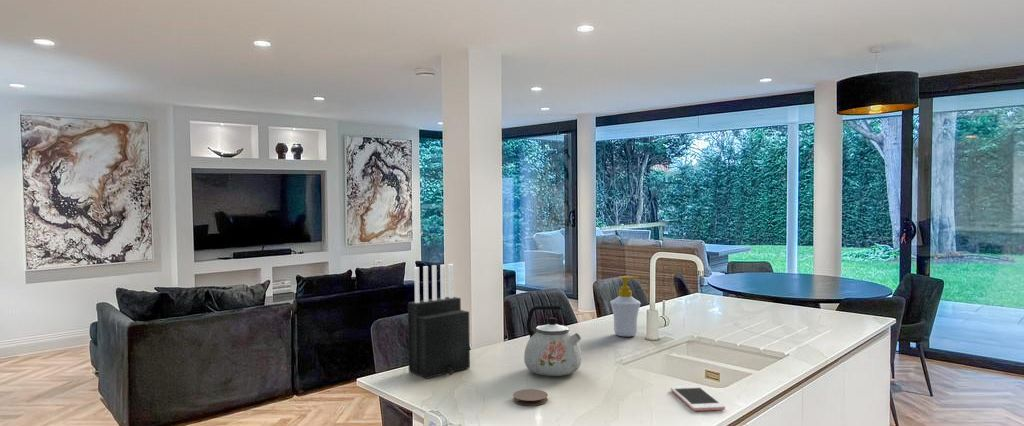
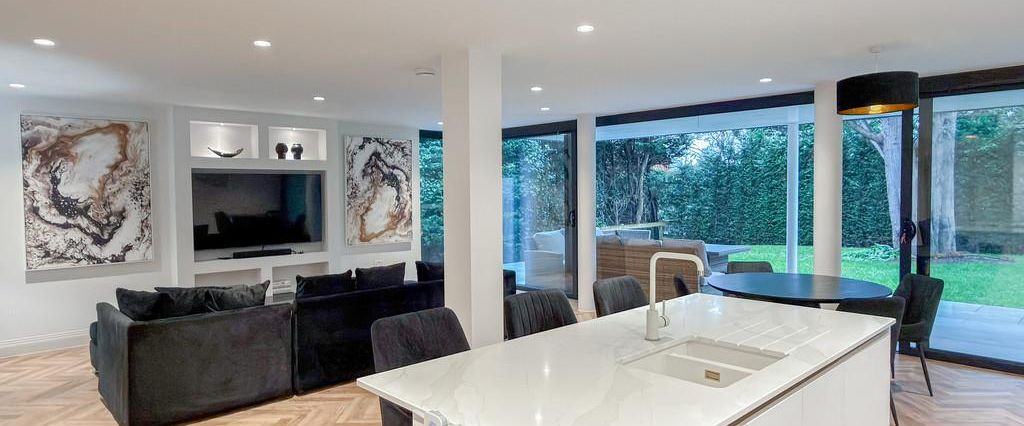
- knife block (440, 318)
- soap bottle (625, 305)
- kettle (553, 338)
- cell phone (696, 397)
- coaster (530, 397)
